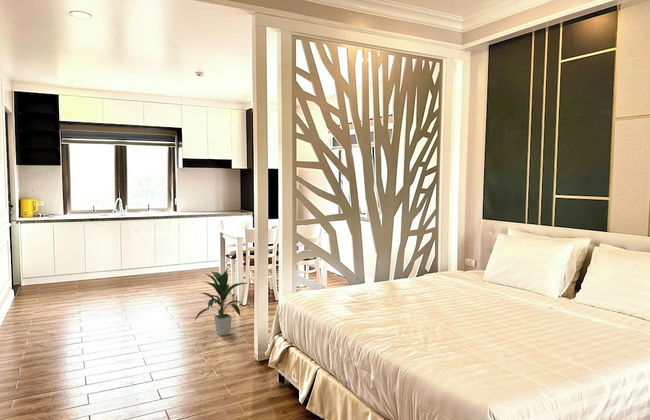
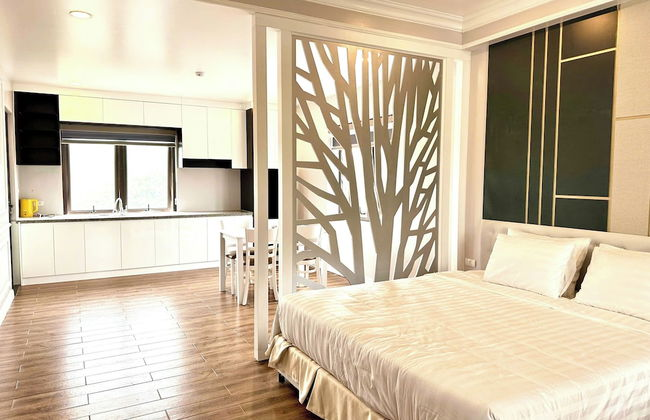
- indoor plant (219, 300)
